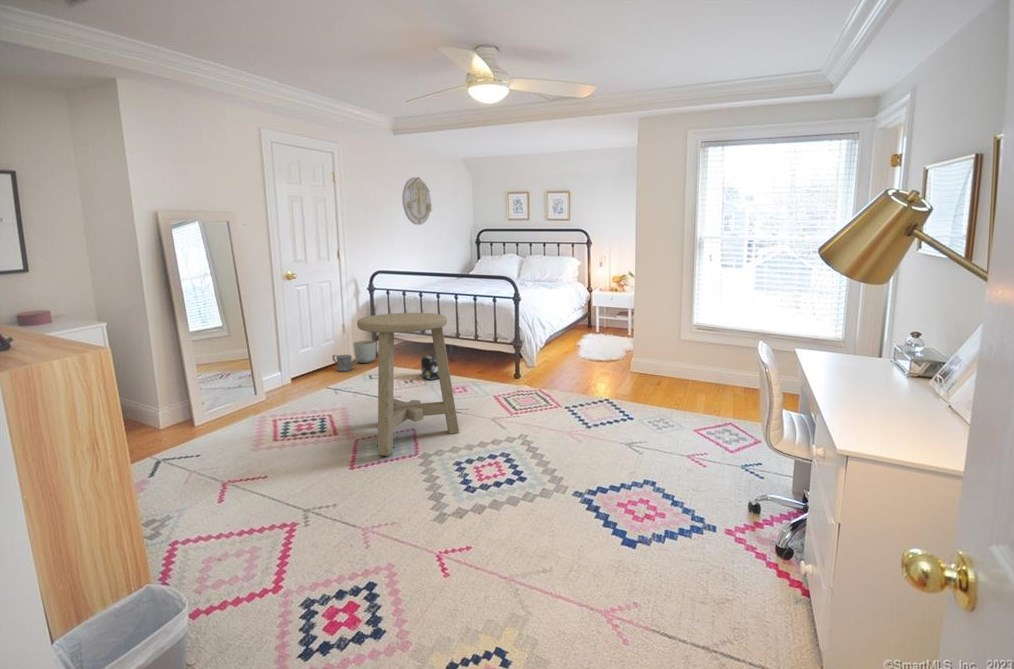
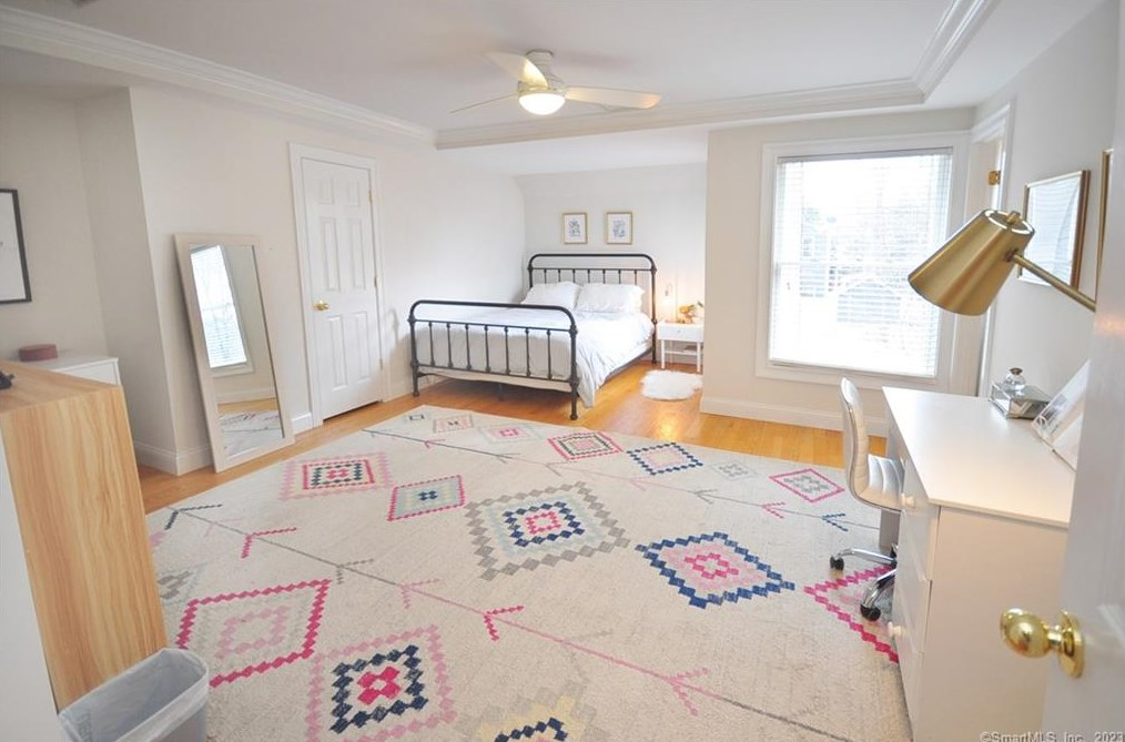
- box (431, 366)
- wall decoration (418, 201)
- watering can (348, 362)
- stool (393, 379)
- planter (365, 352)
